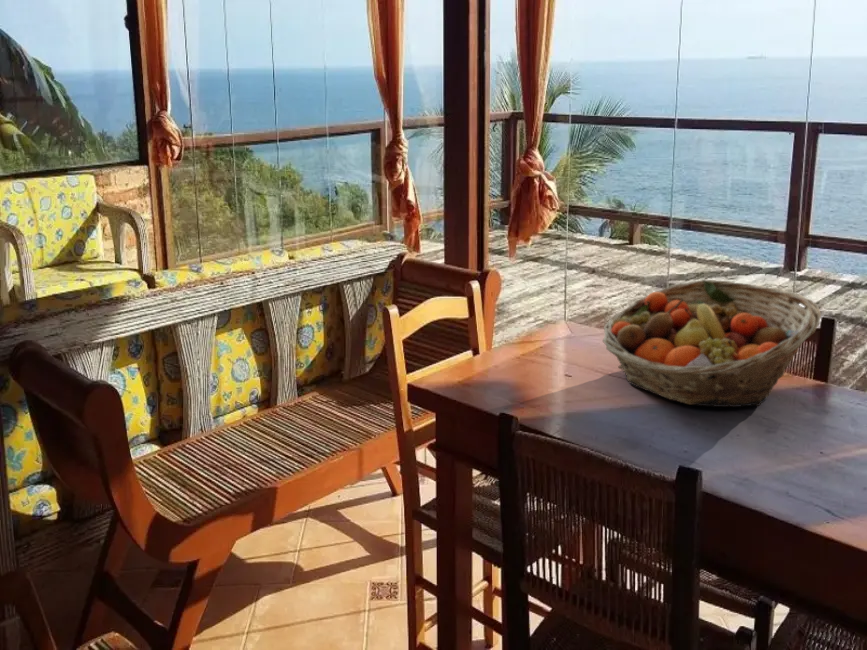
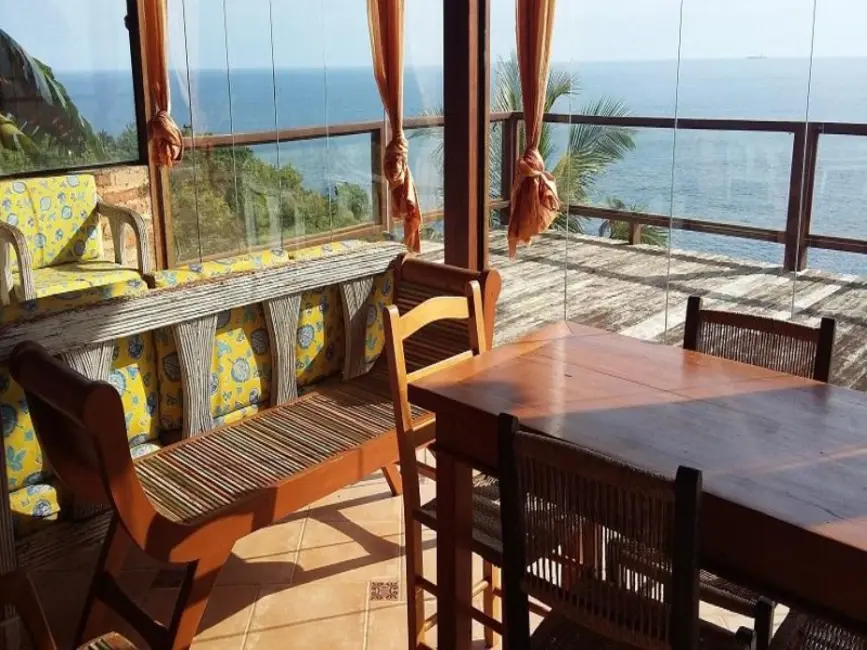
- fruit basket (704, 339)
